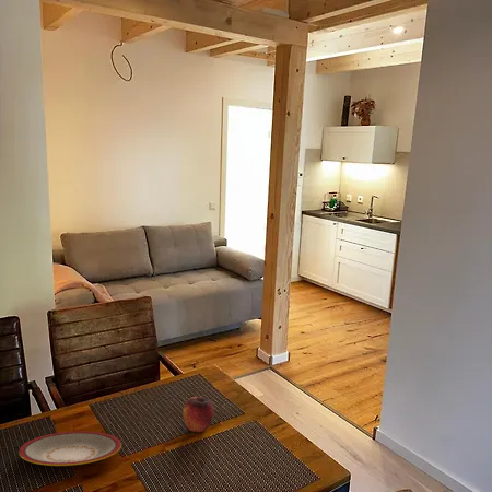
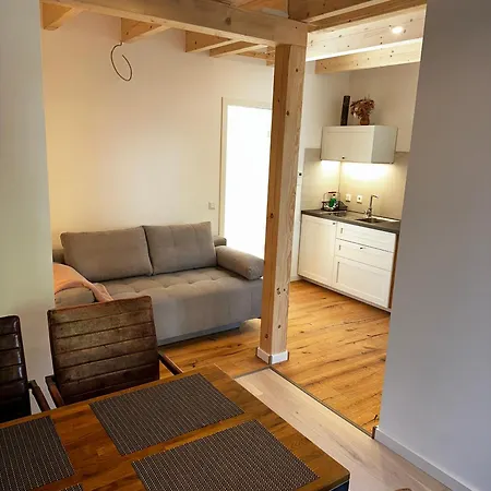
- plate (71, 450)
- fruit (198, 412)
